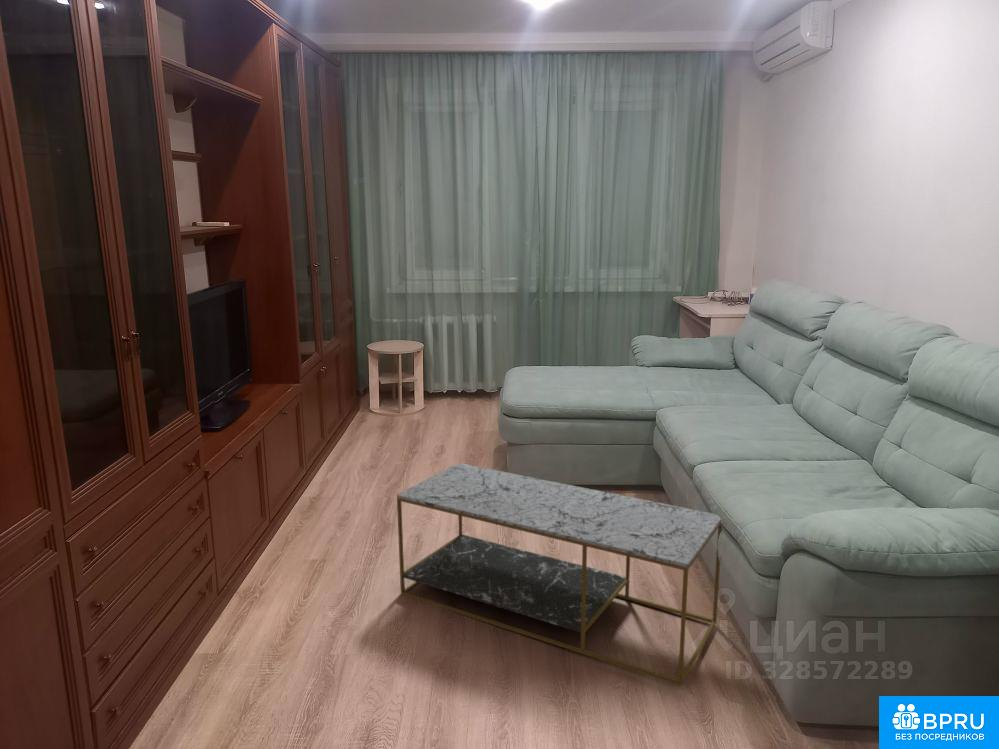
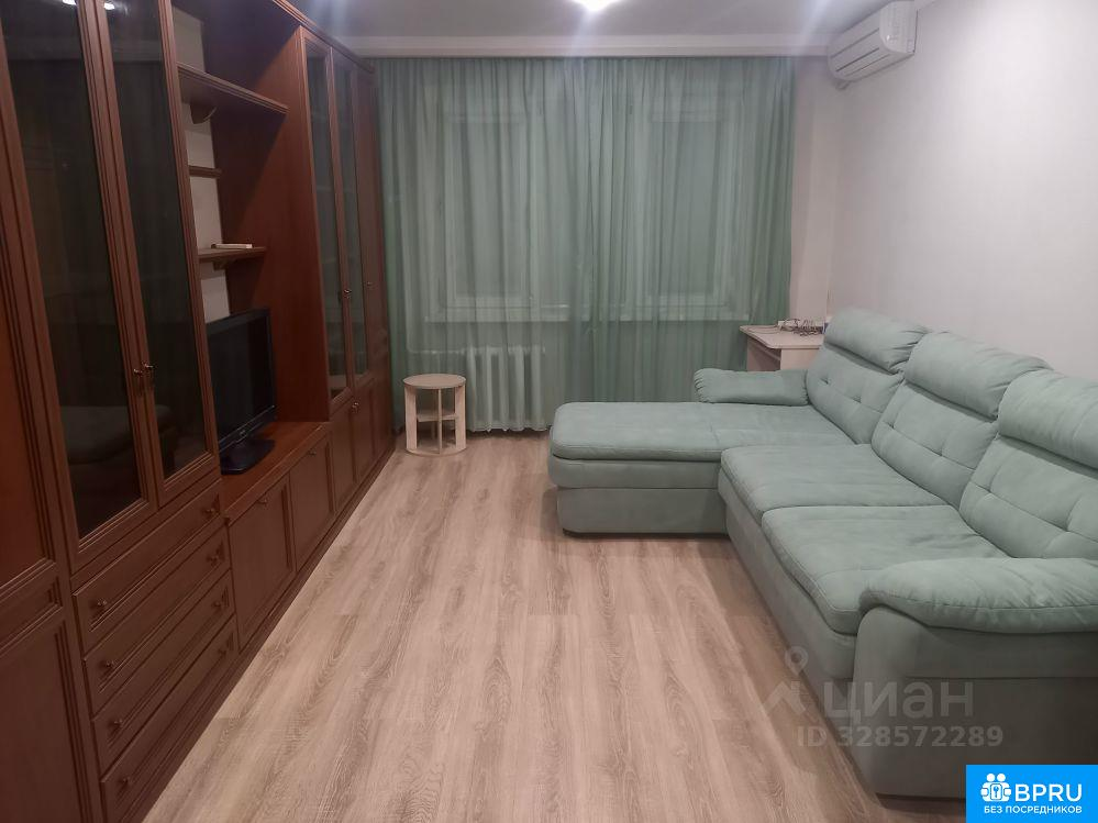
- coffee table (552, 558)
